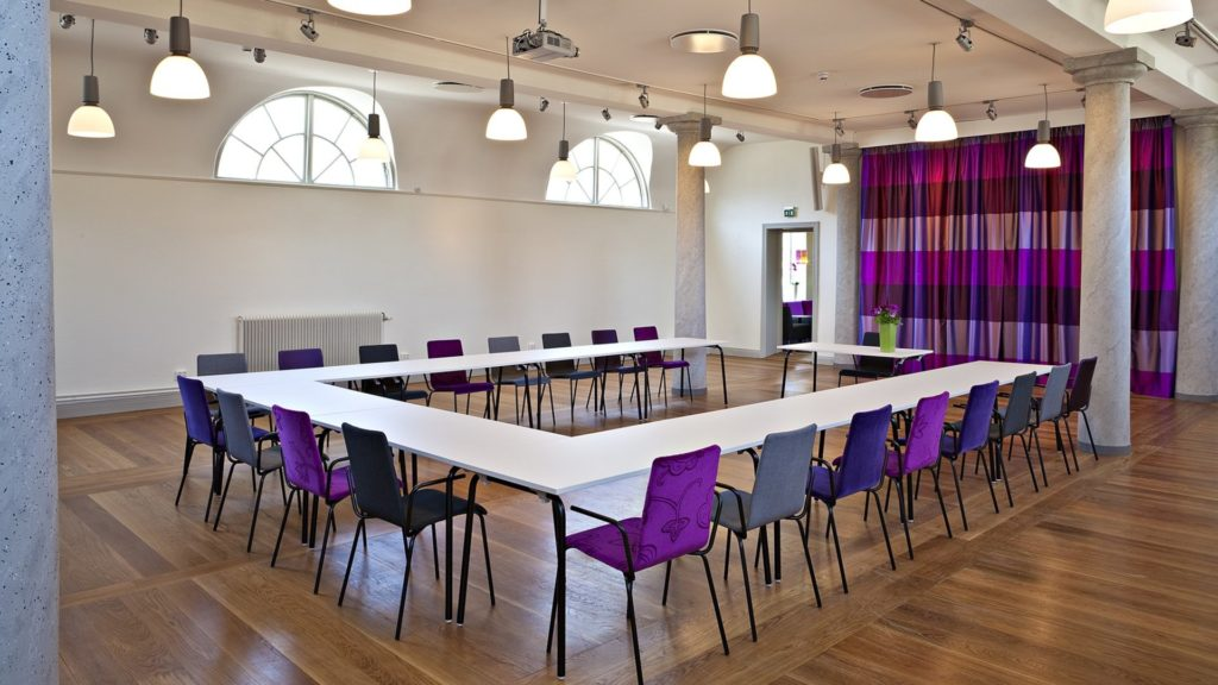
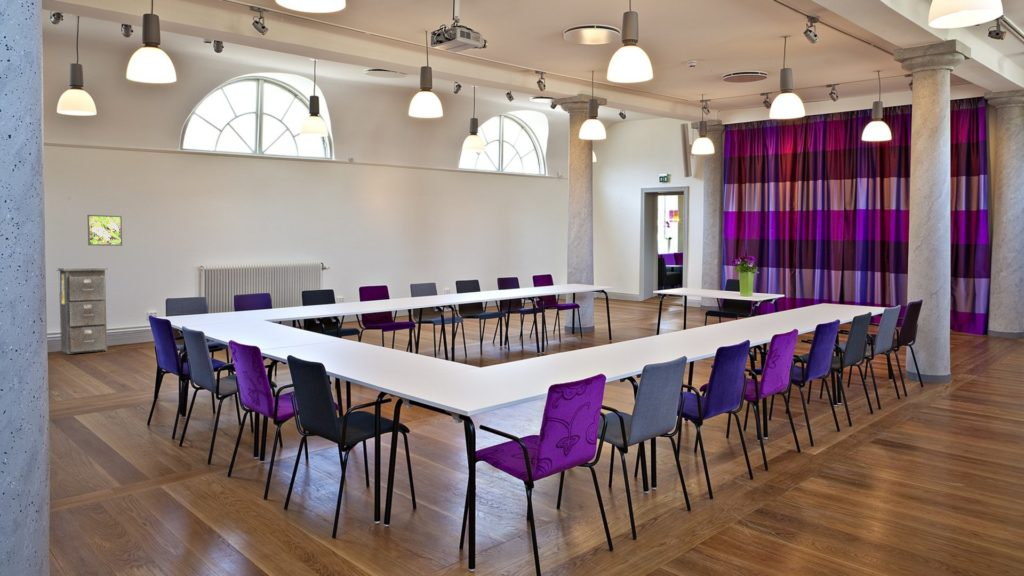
+ filing cabinet (83, 309)
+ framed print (105, 230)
